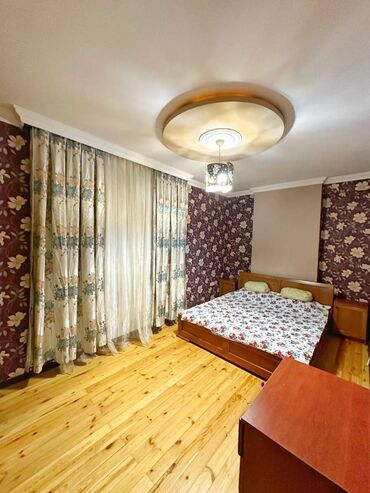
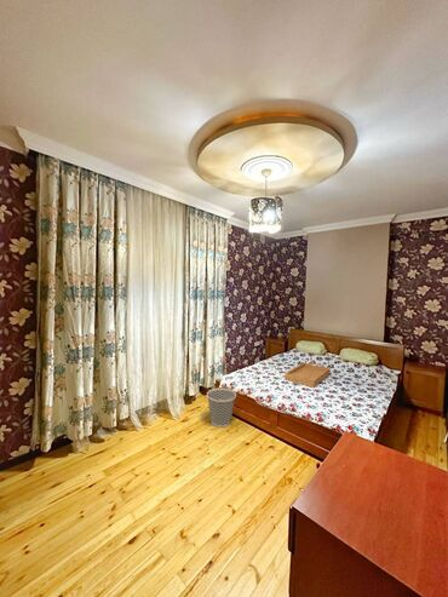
+ serving tray (308, 372)
+ wastebasket (220, 407)
